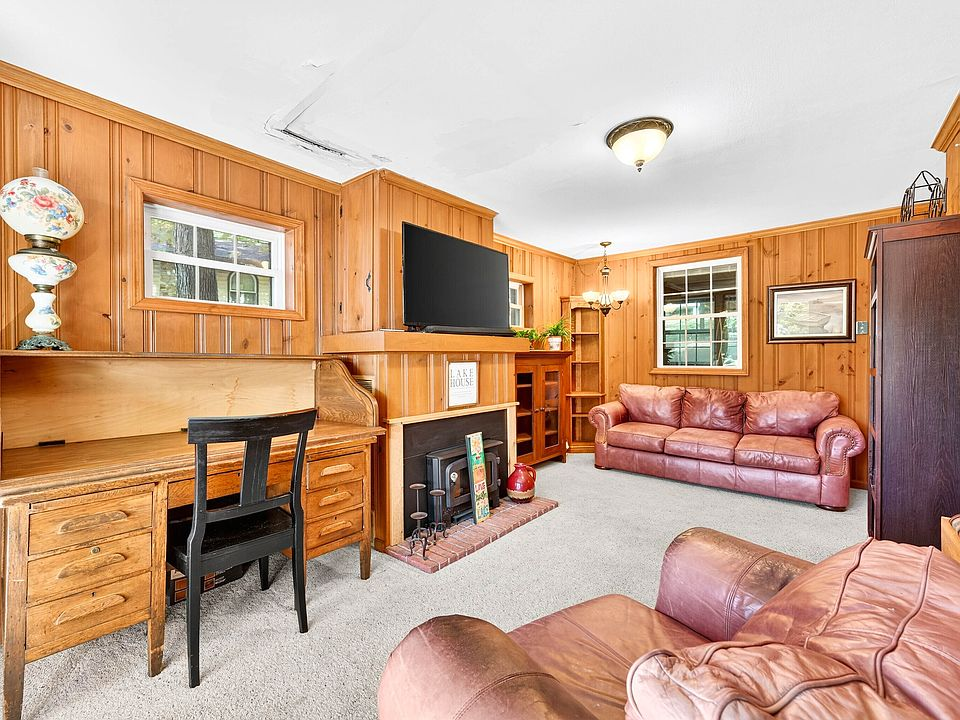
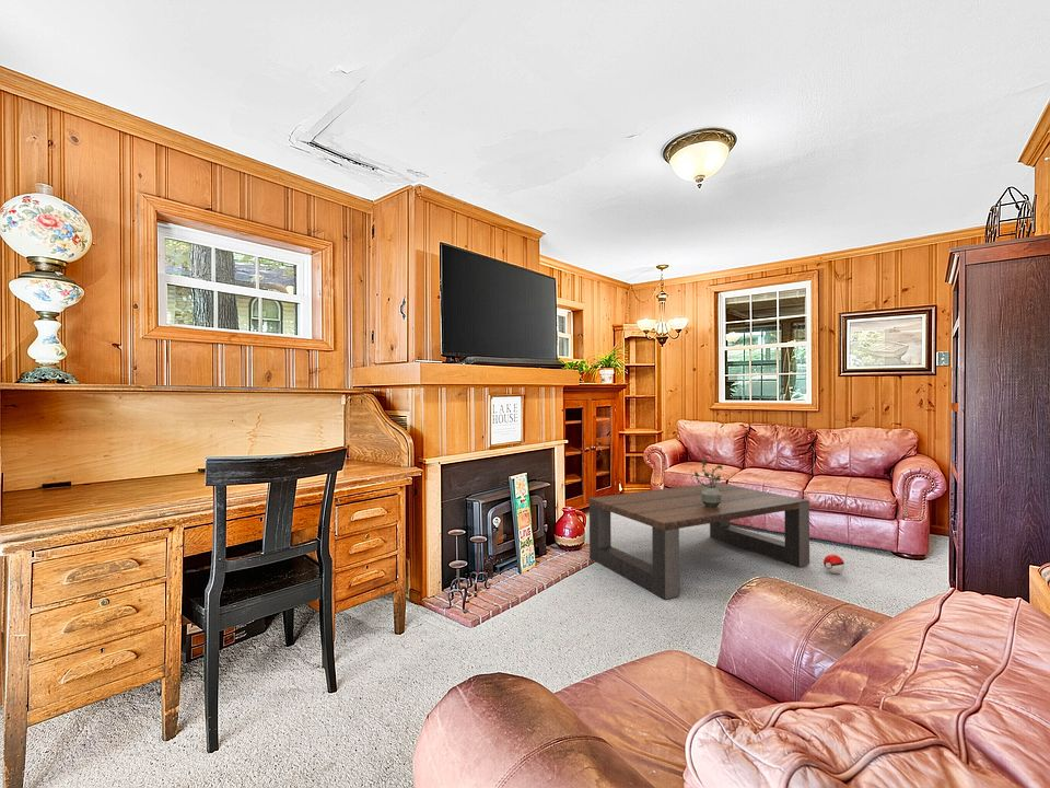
+ coffee table (693, 525)
+ ball (833, 564)
+ potted plant (710, 483)
